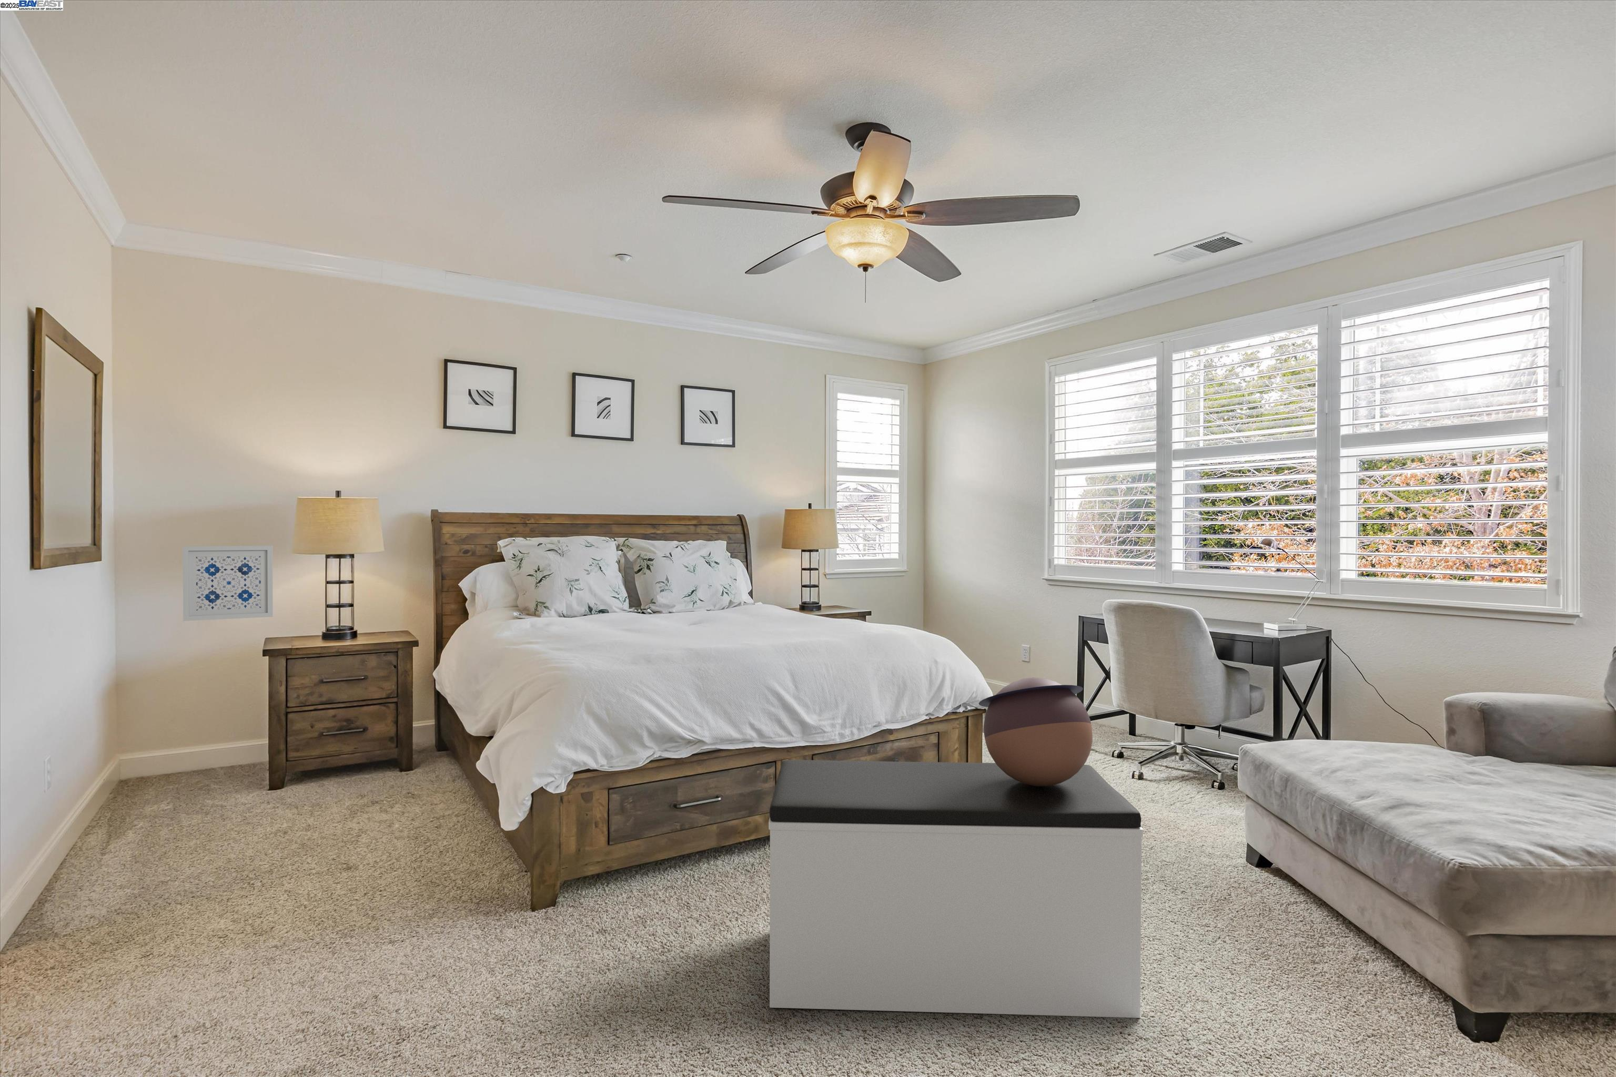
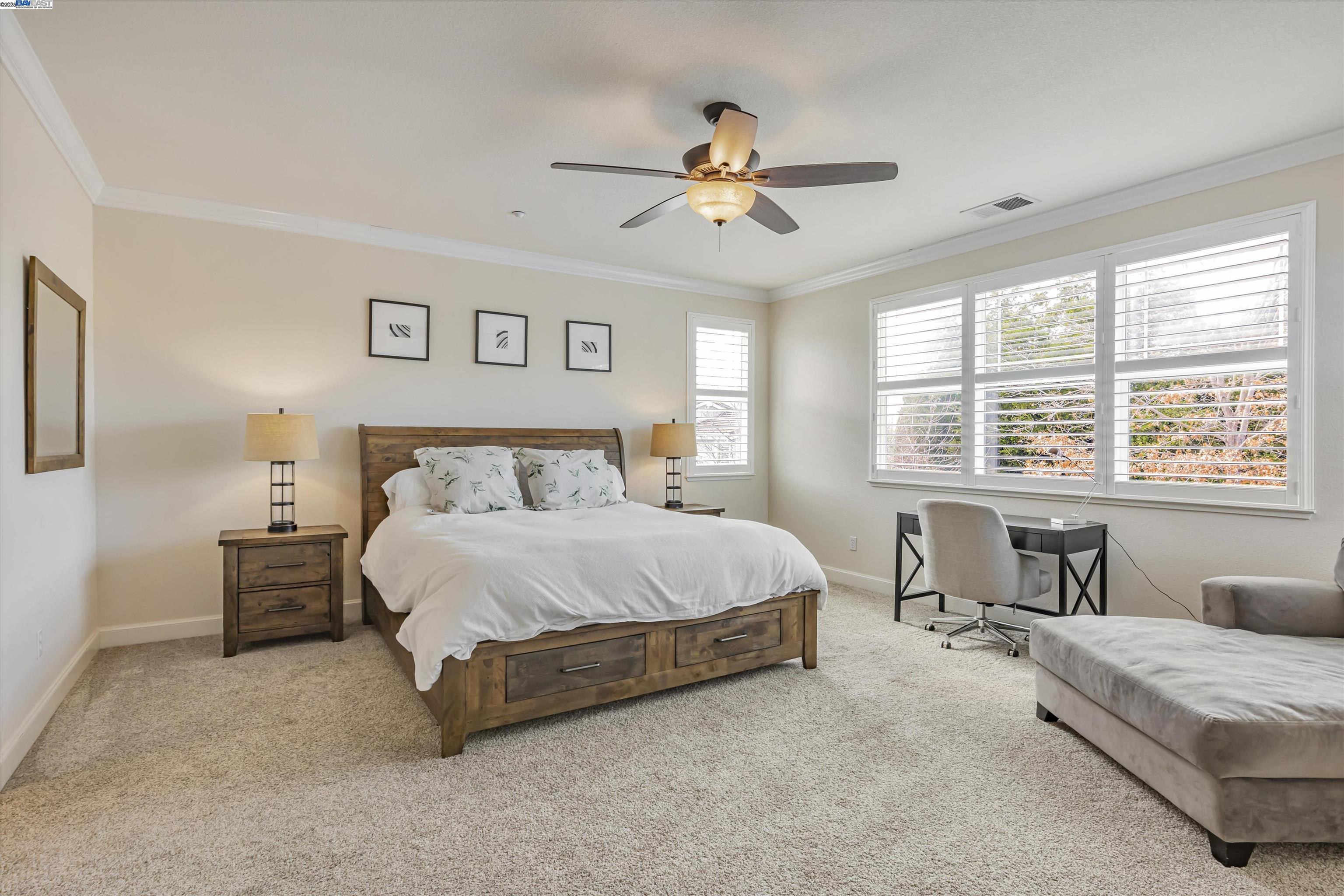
- decorative bowl (1035, 730)
- bench (943, 875)
- wall art (228, 582)
